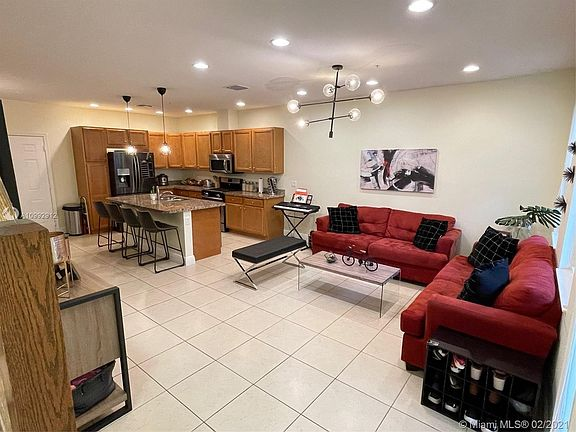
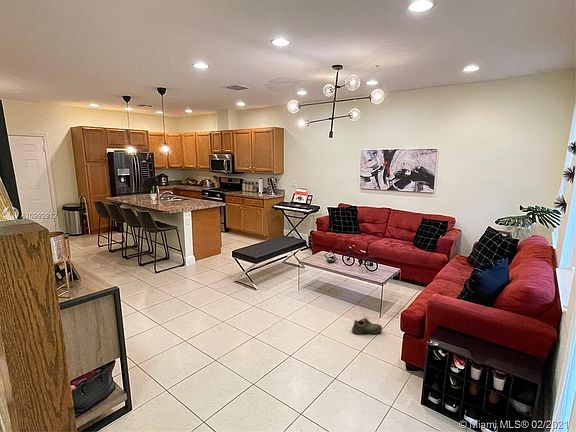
+ shoe (366, 323)
